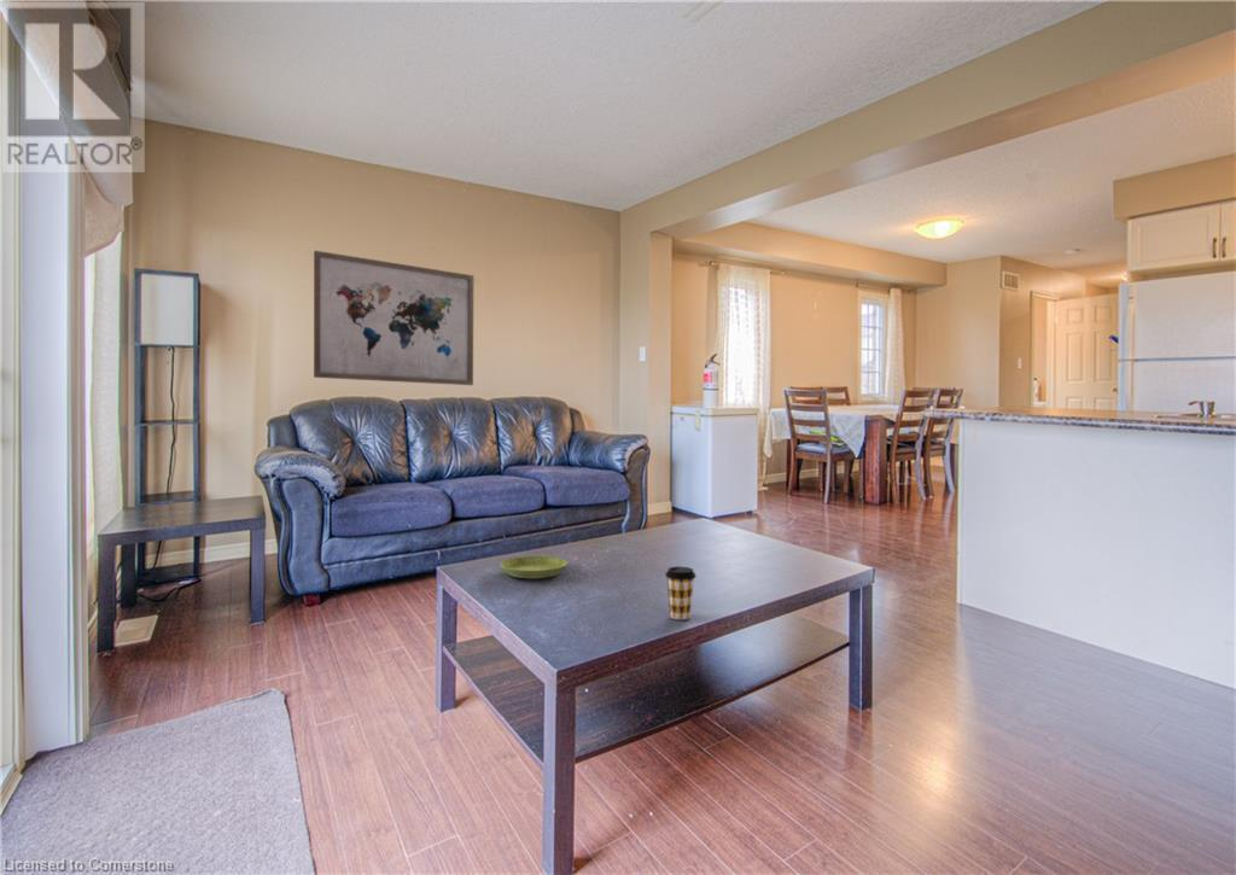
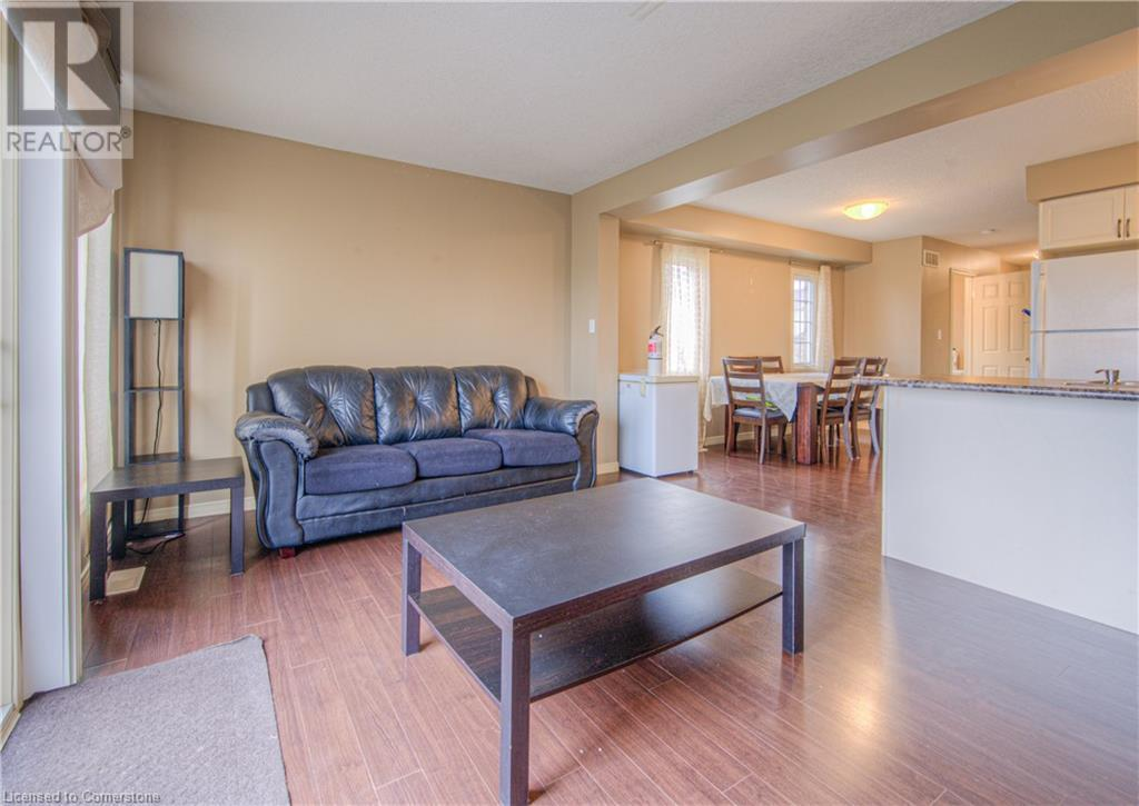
- wall art (398, 322)
- coffee cup (680, 593)
- saucer (534, 567)
